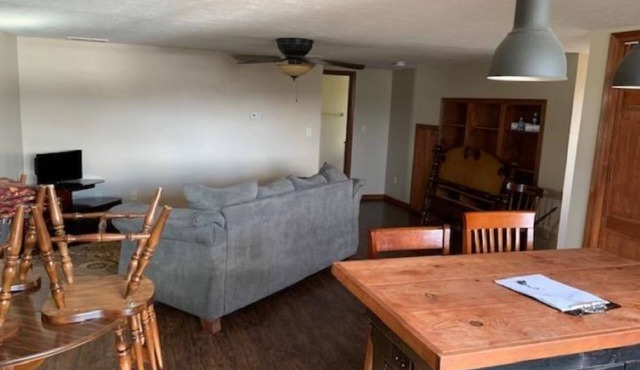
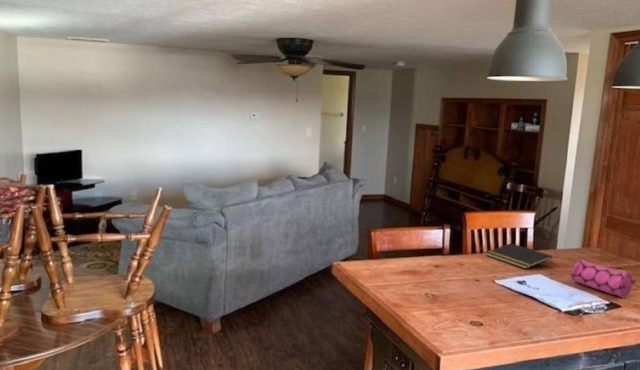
+ notepad (518, 255)
+ pencil case (601, 276)
